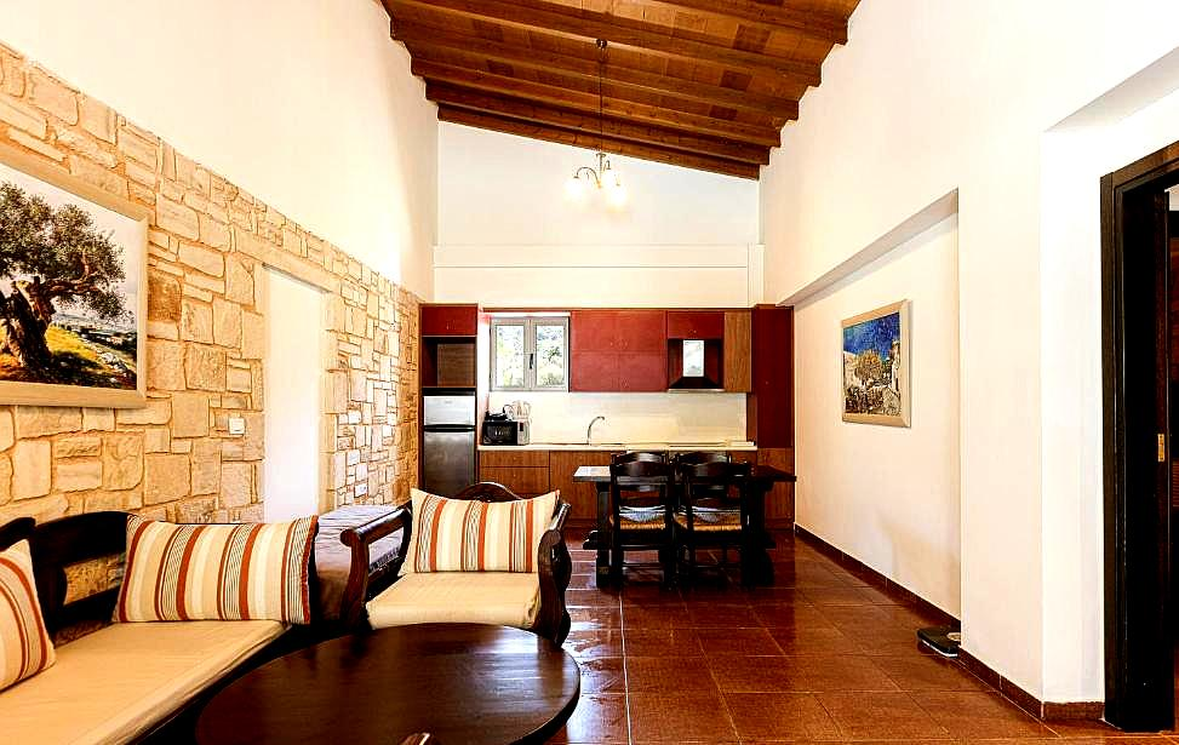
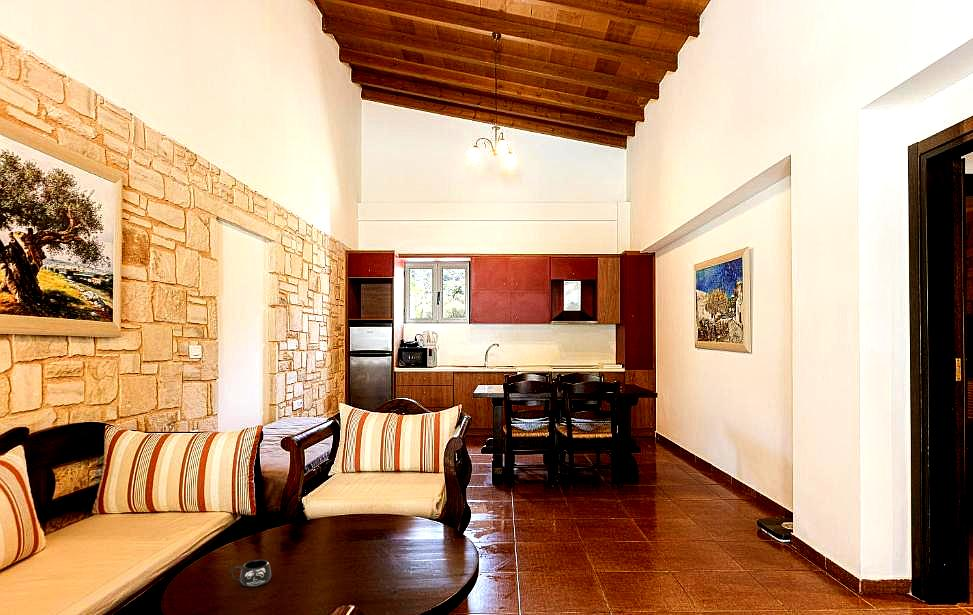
+ mug (251, 573)
